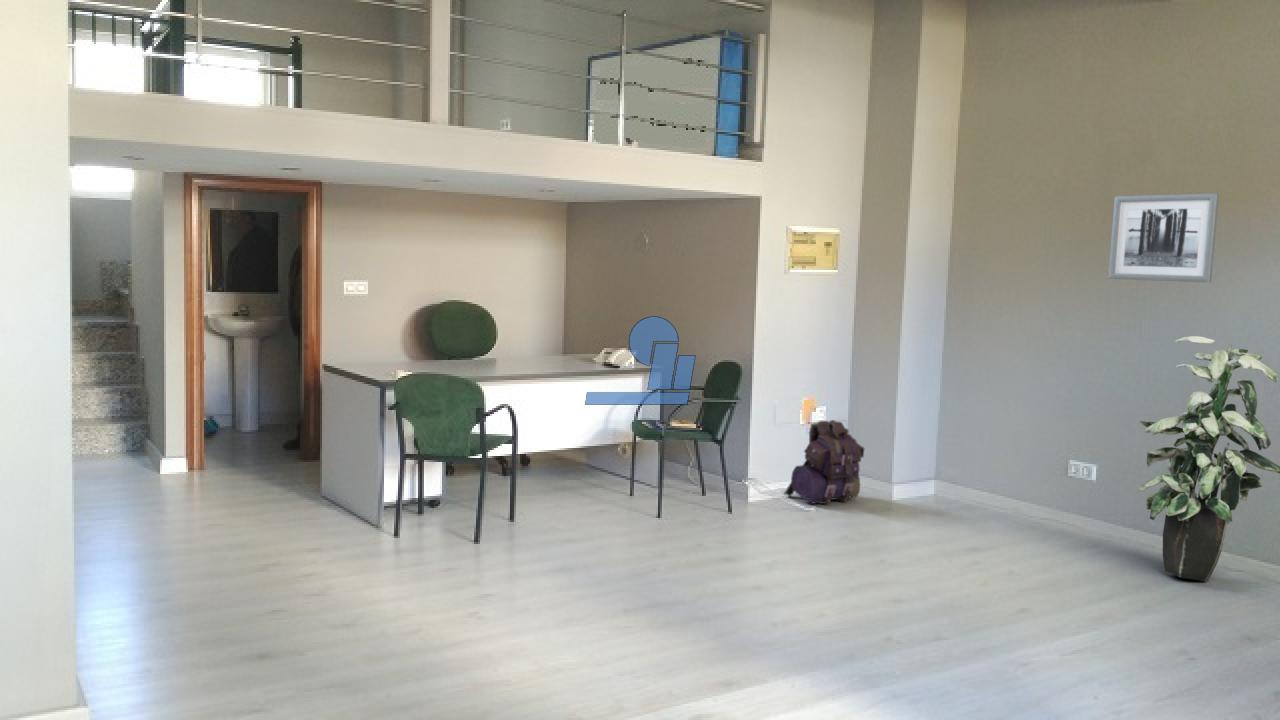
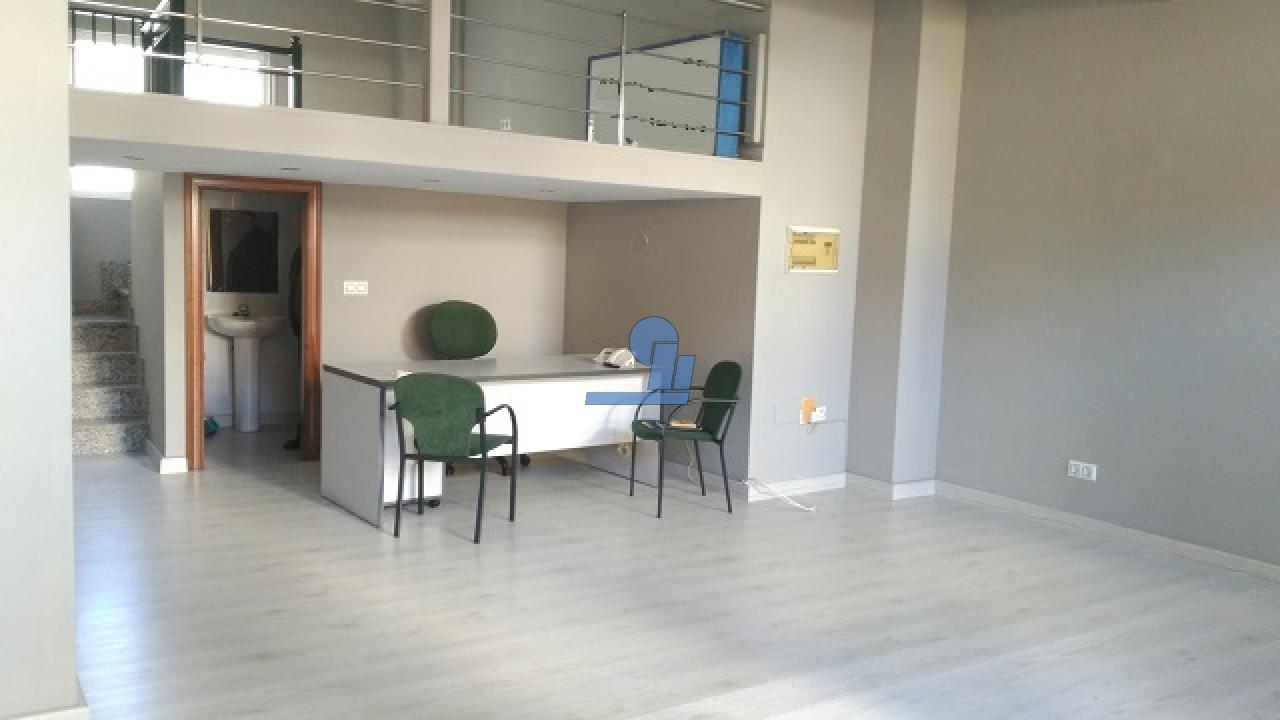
- backpack (828, 460)
- wall art (1161, 238)
- indoor plant (1201, 457)
